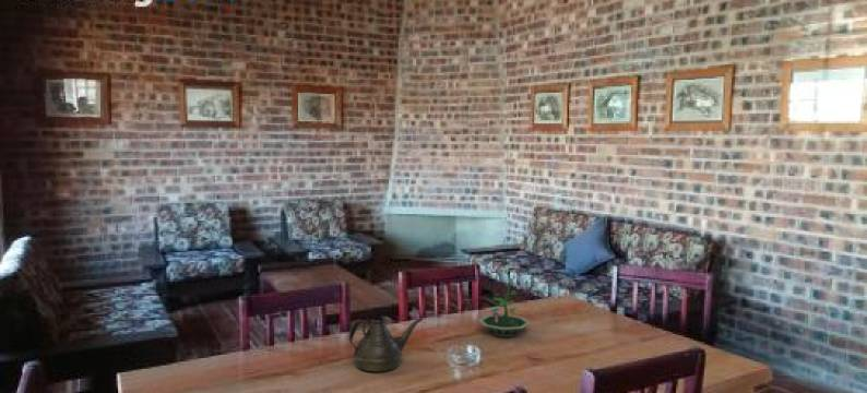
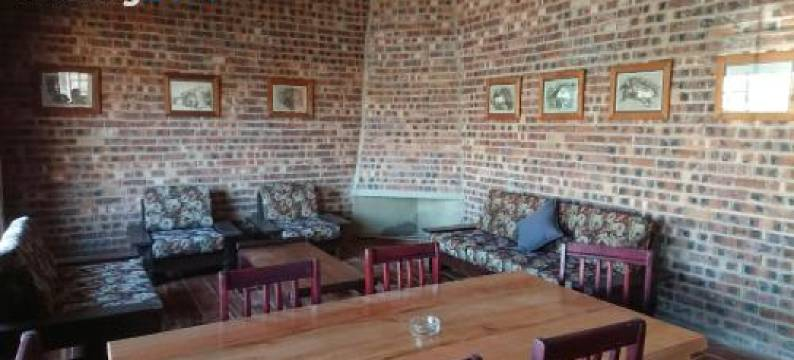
- teapot (387, 341)
- terrarium (506, 295)
